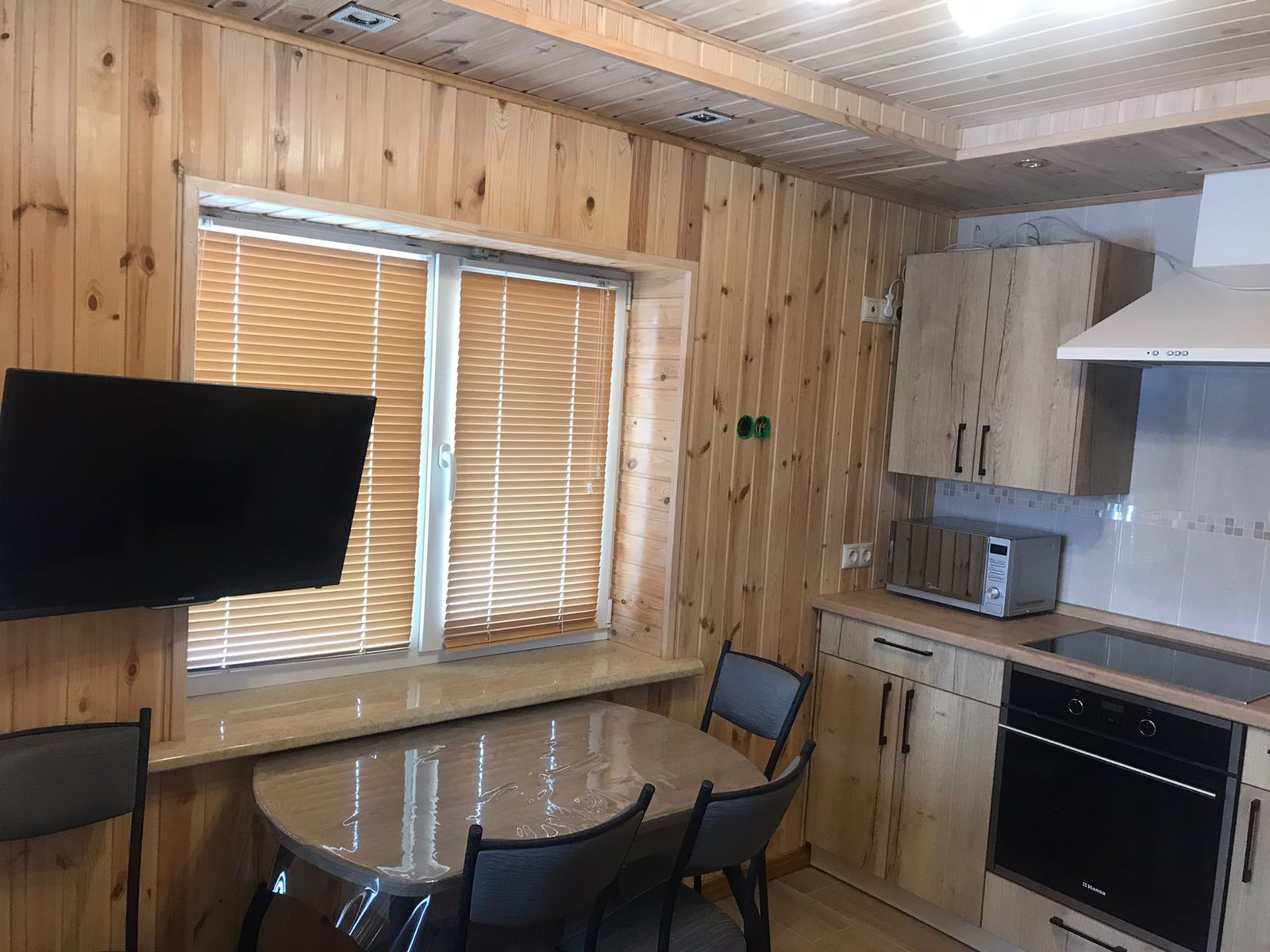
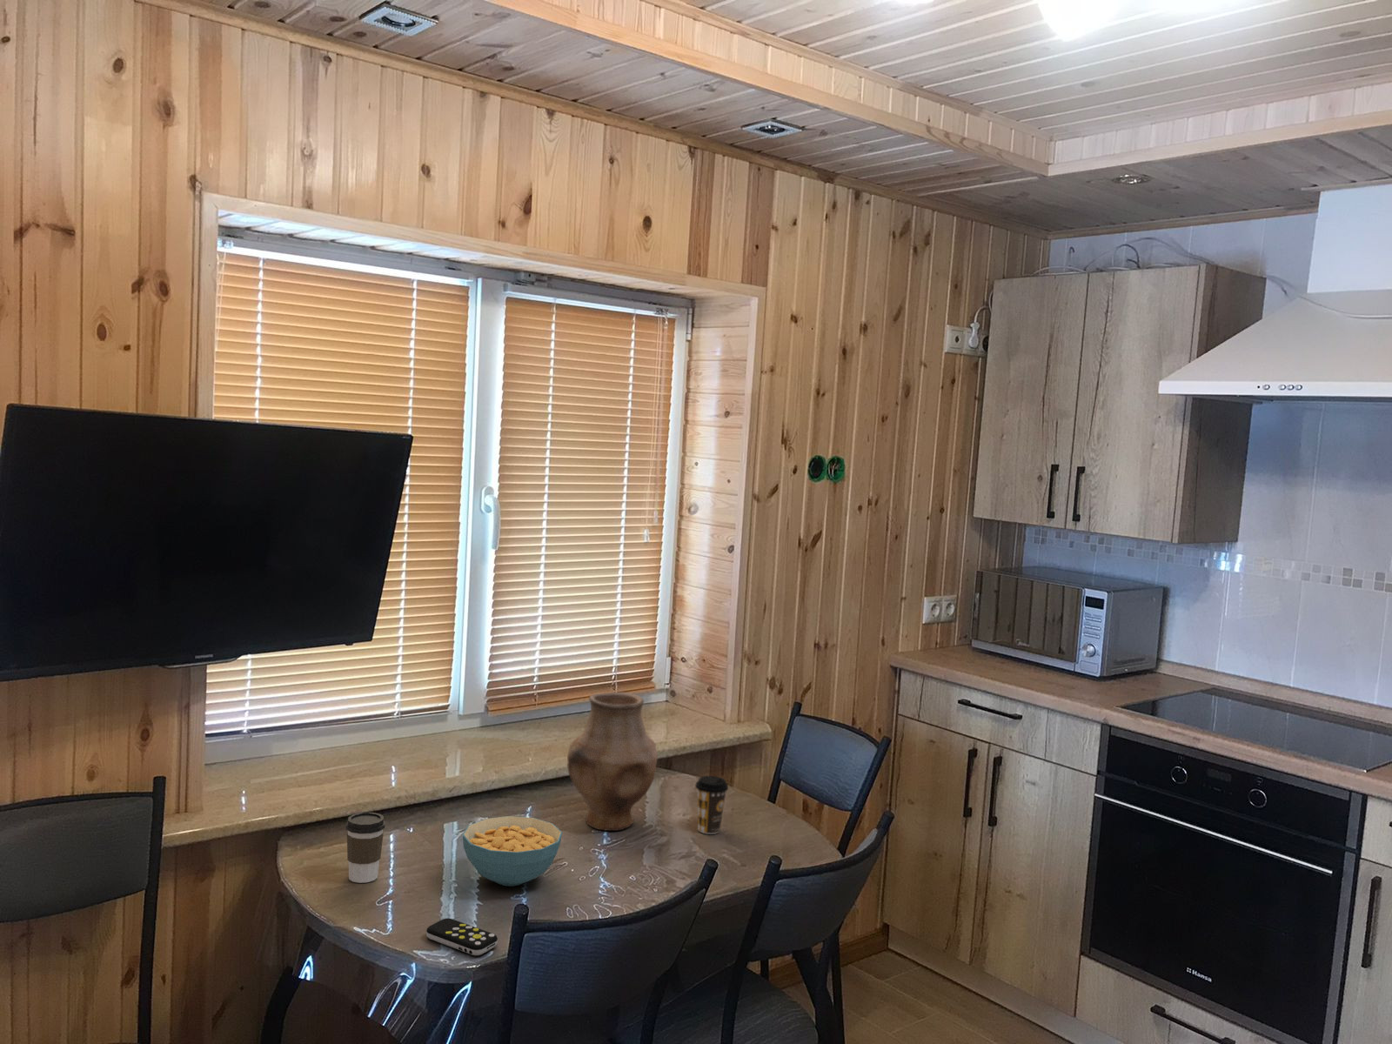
+ coffee cup (365, 848)
+ remote control (461, 935)
+ cereal bowl (512, 856)
+ vase (614, 760)
+ coffee cup (710, 805)
